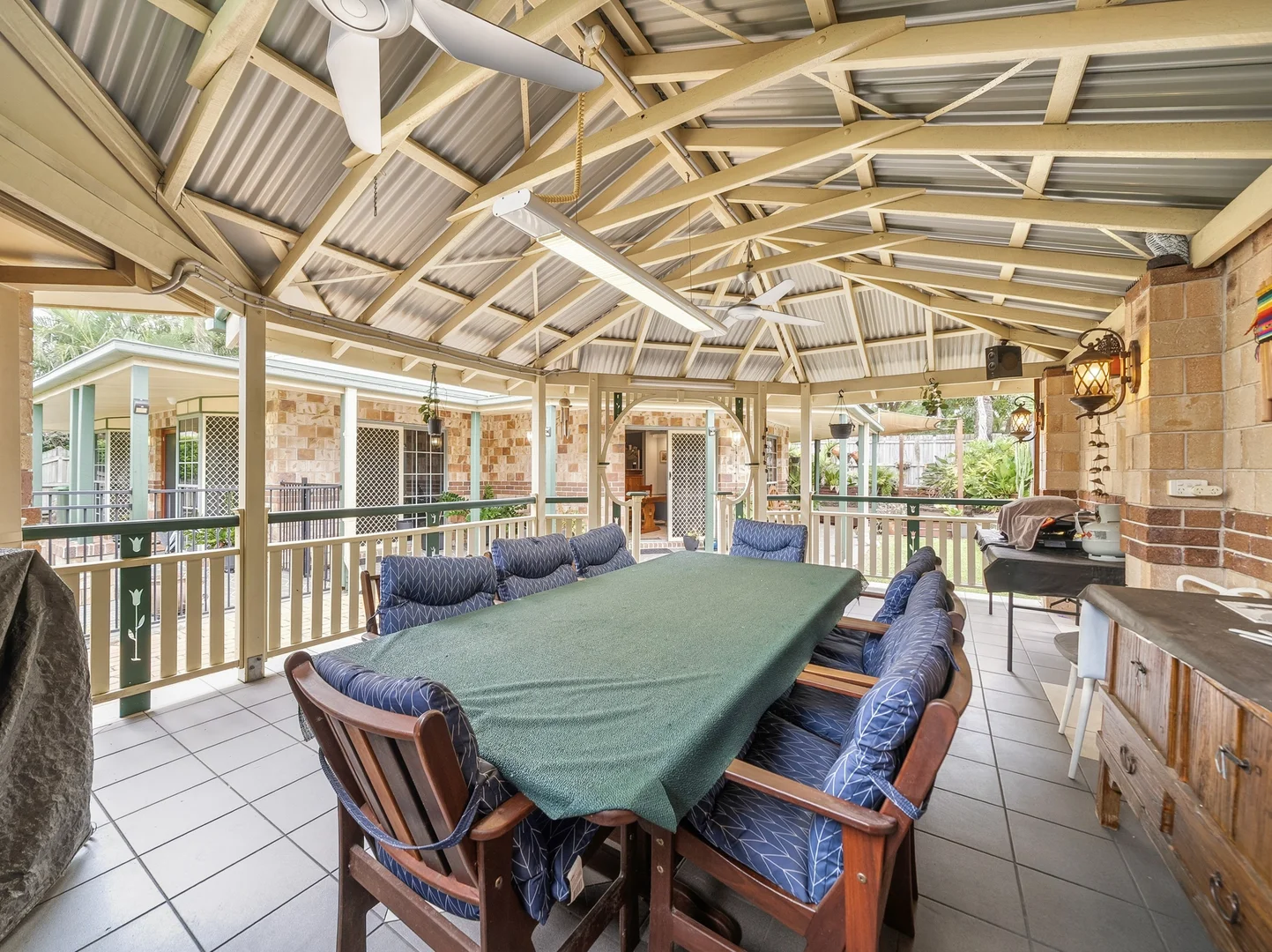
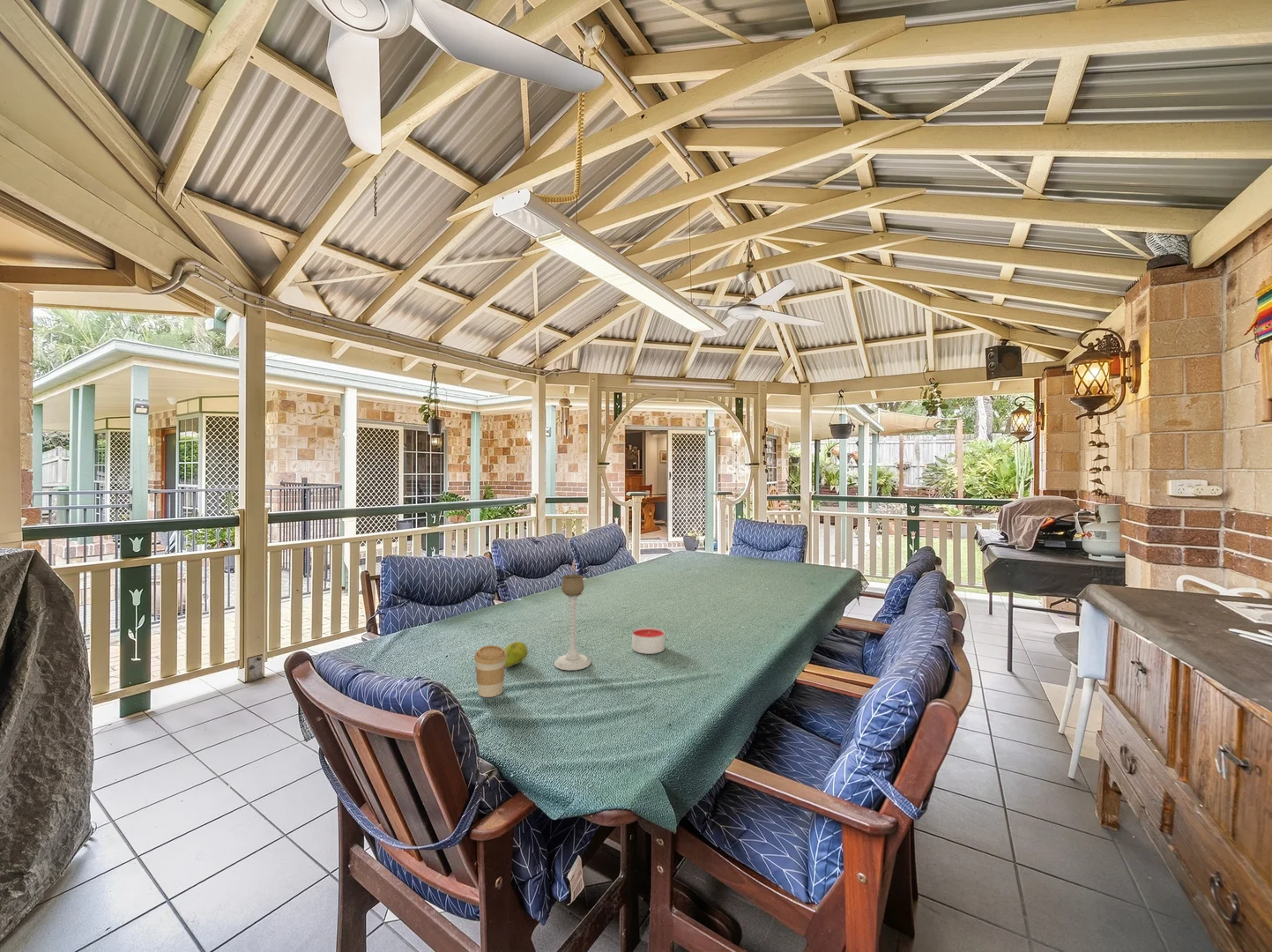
+ coffee cup (490, 670)
+ candle holder (572, 620)
+ candle (648, 639)
+ fruit (511, 653)
